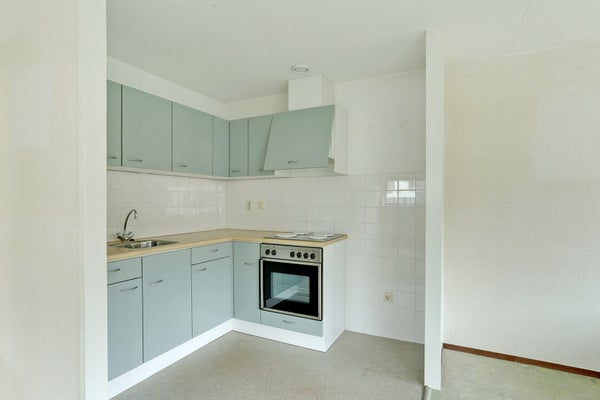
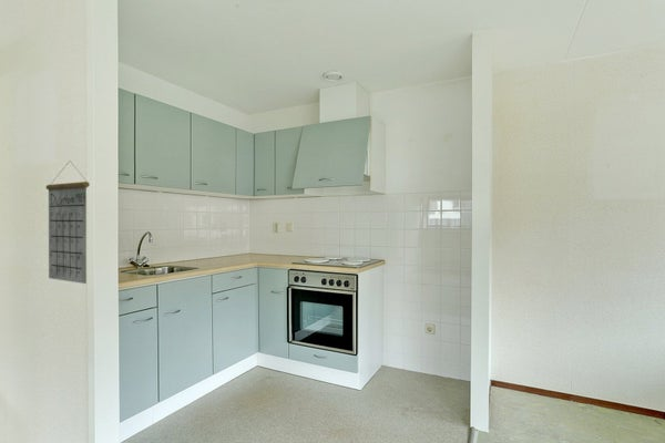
+ calendar (66, 220)
